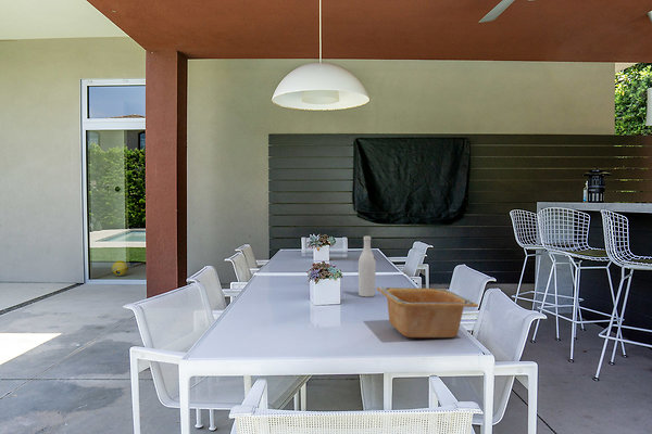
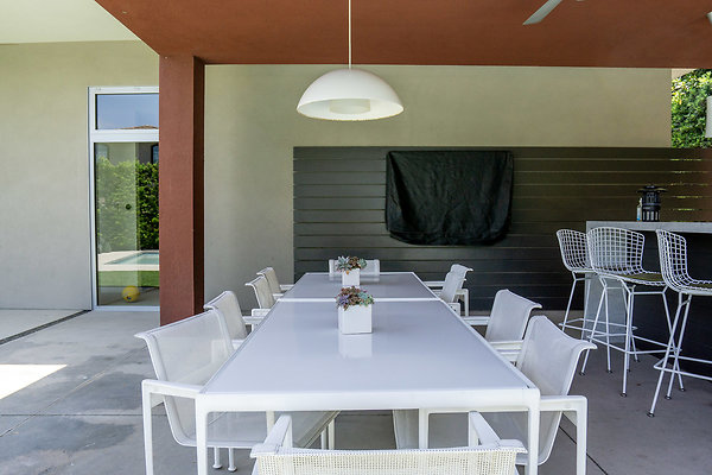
- wine bottle (366, 266)
- serving bowl (423, 312)
